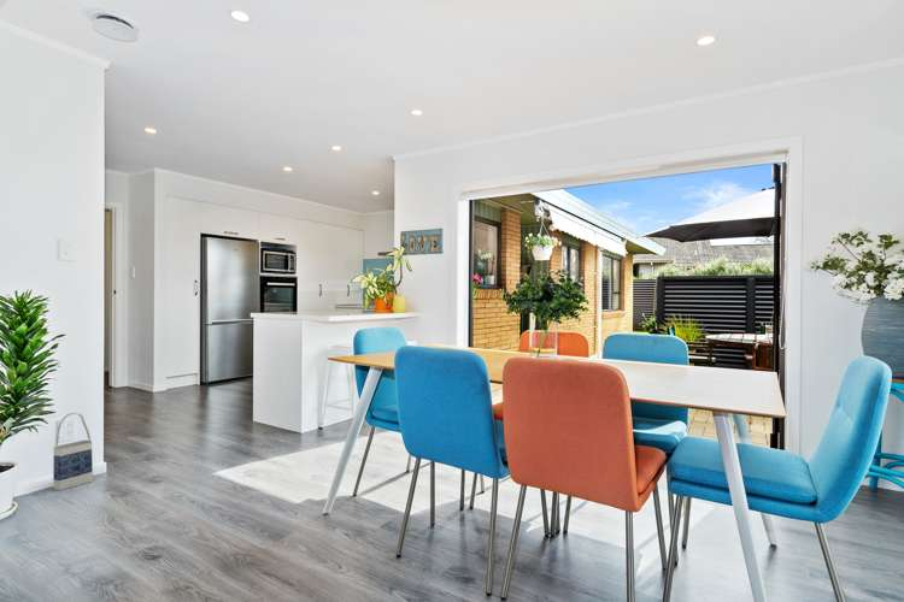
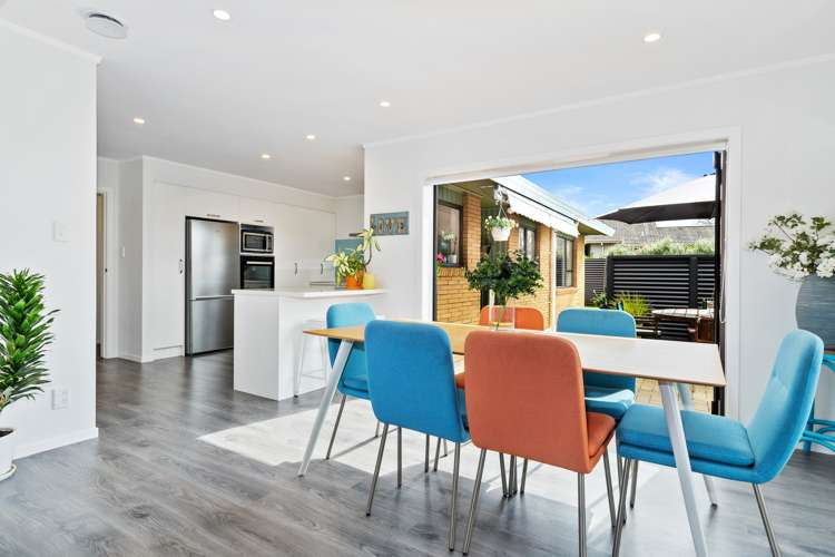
- bag (72, 448)
